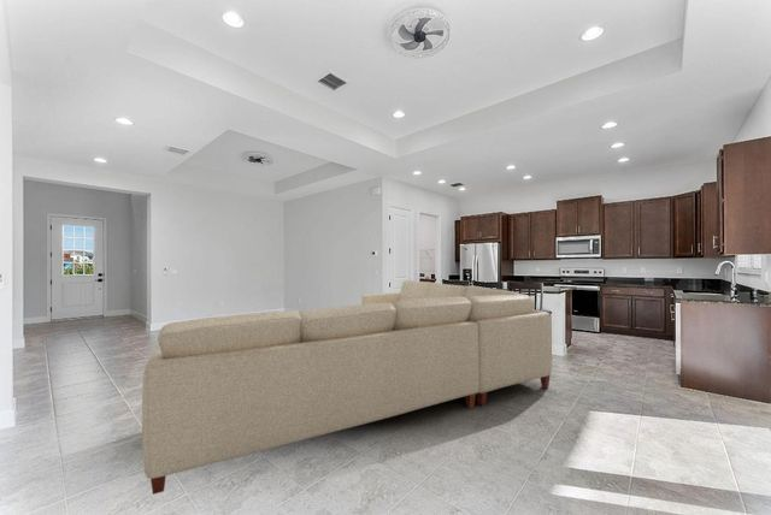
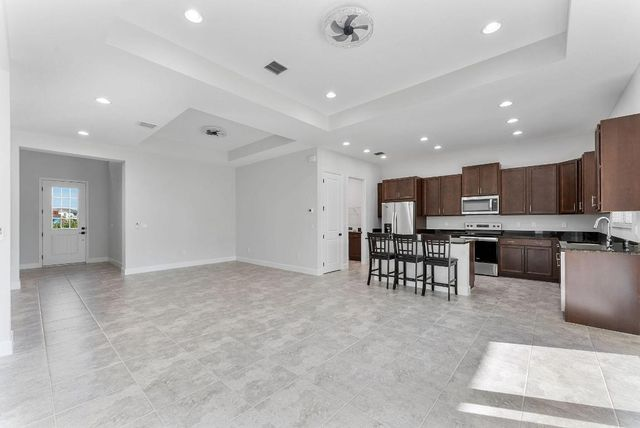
- sofa (347, 332)
